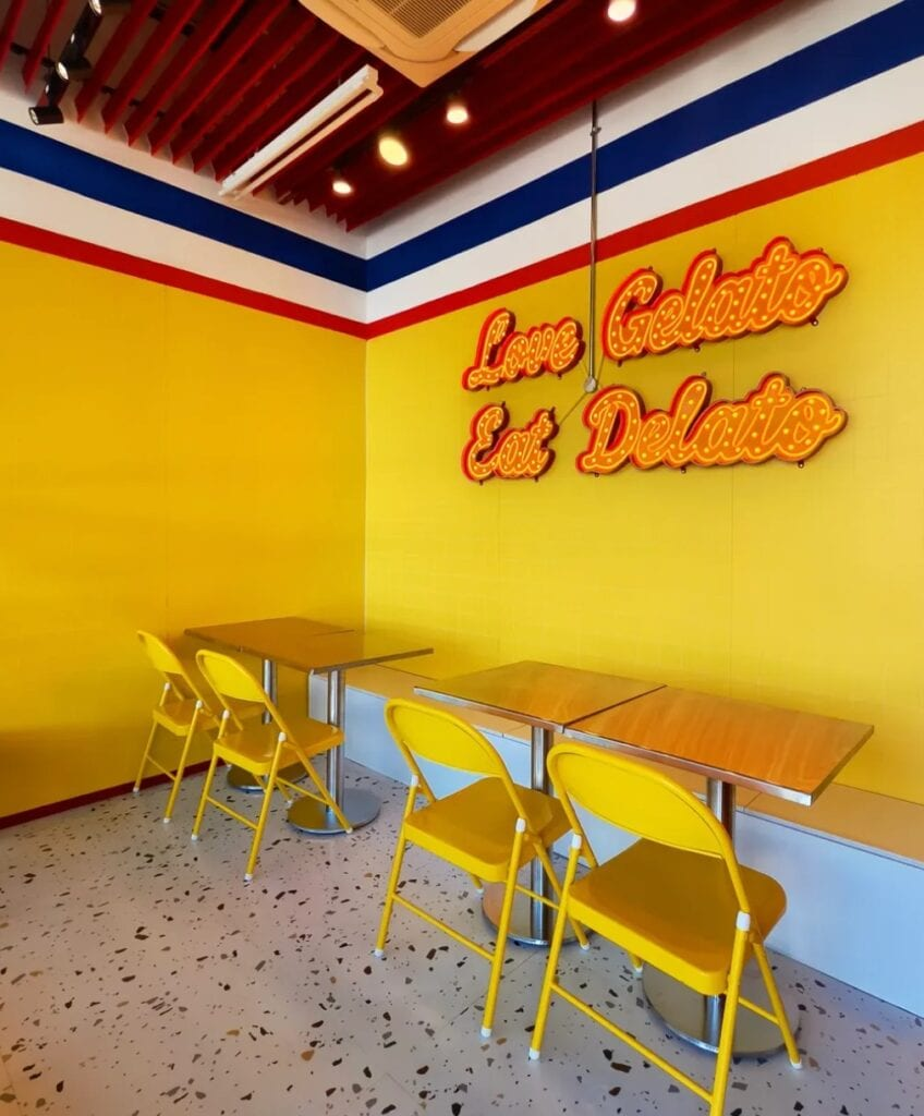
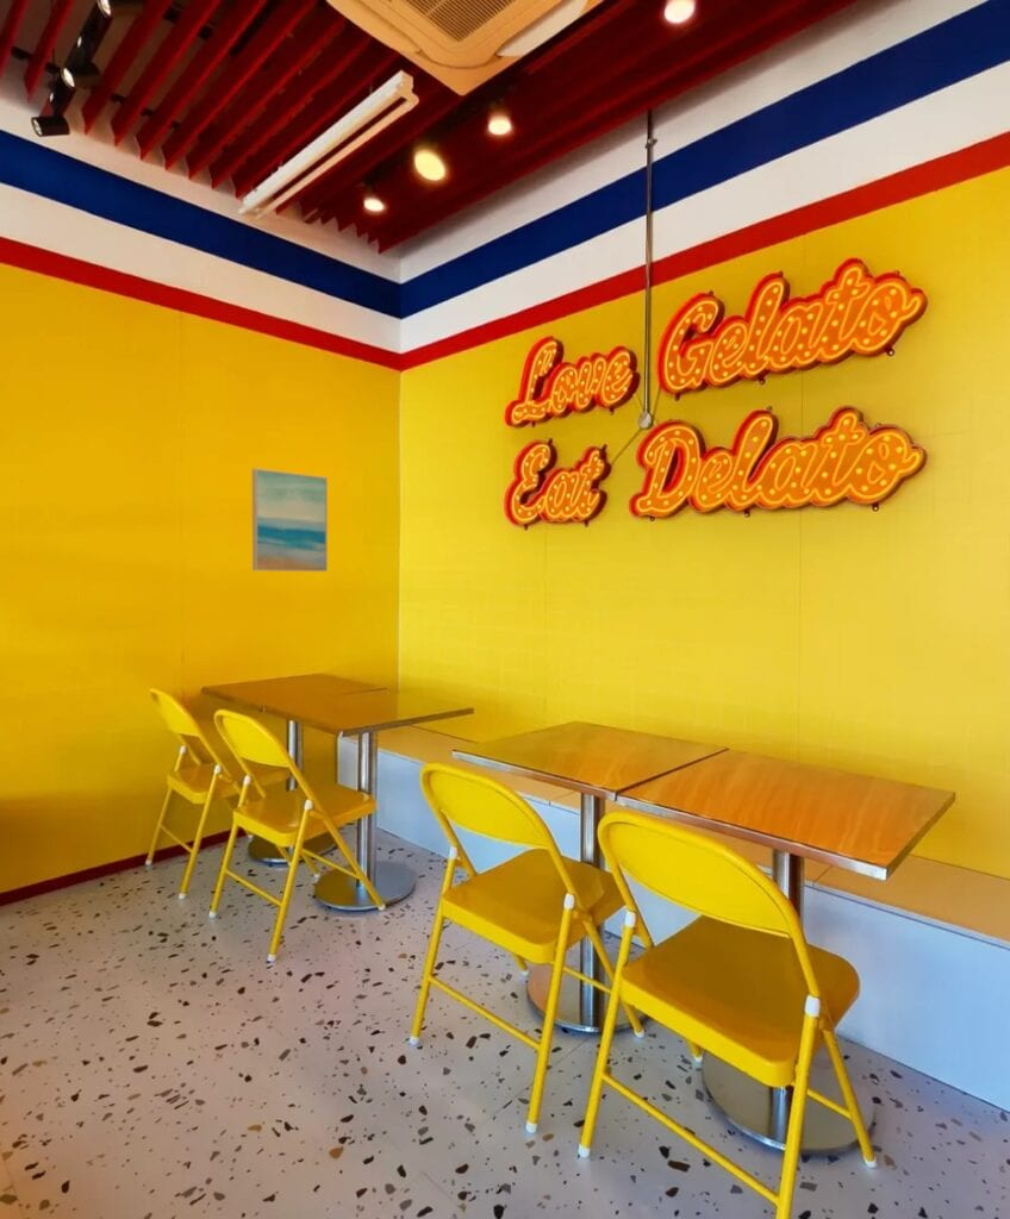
+ wall art (291, 521)
